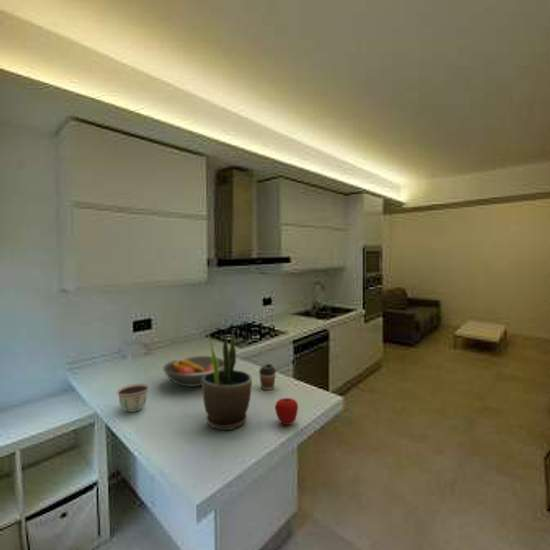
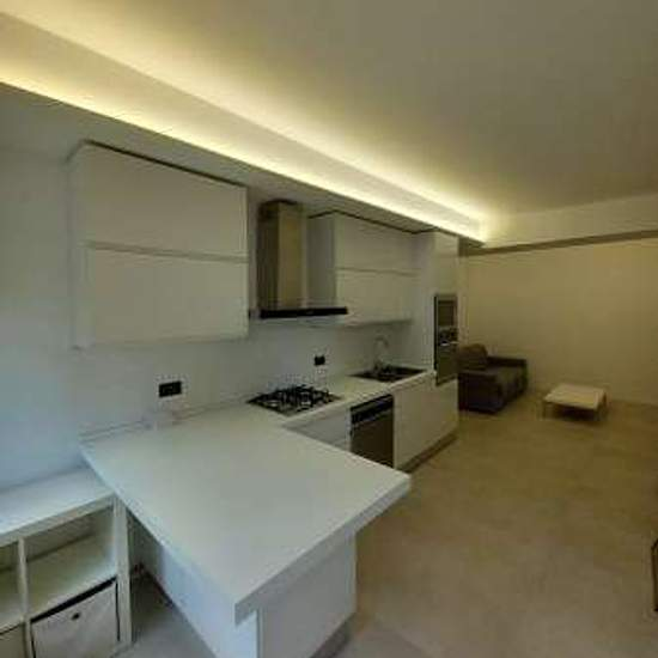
- bowl (133, 398)
- fruit bowl (195, 370)
- apple (286, 410)
- coffee cup (267, 376)
- potted plant (227, 375)
